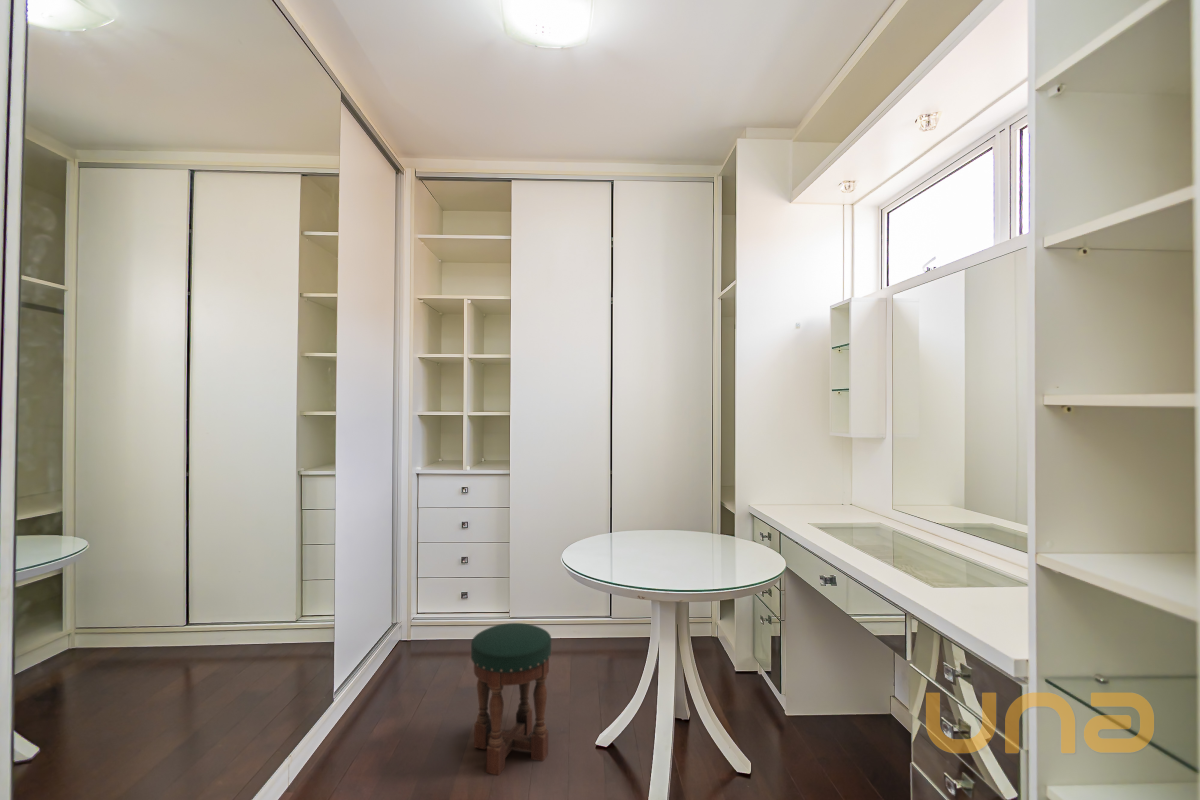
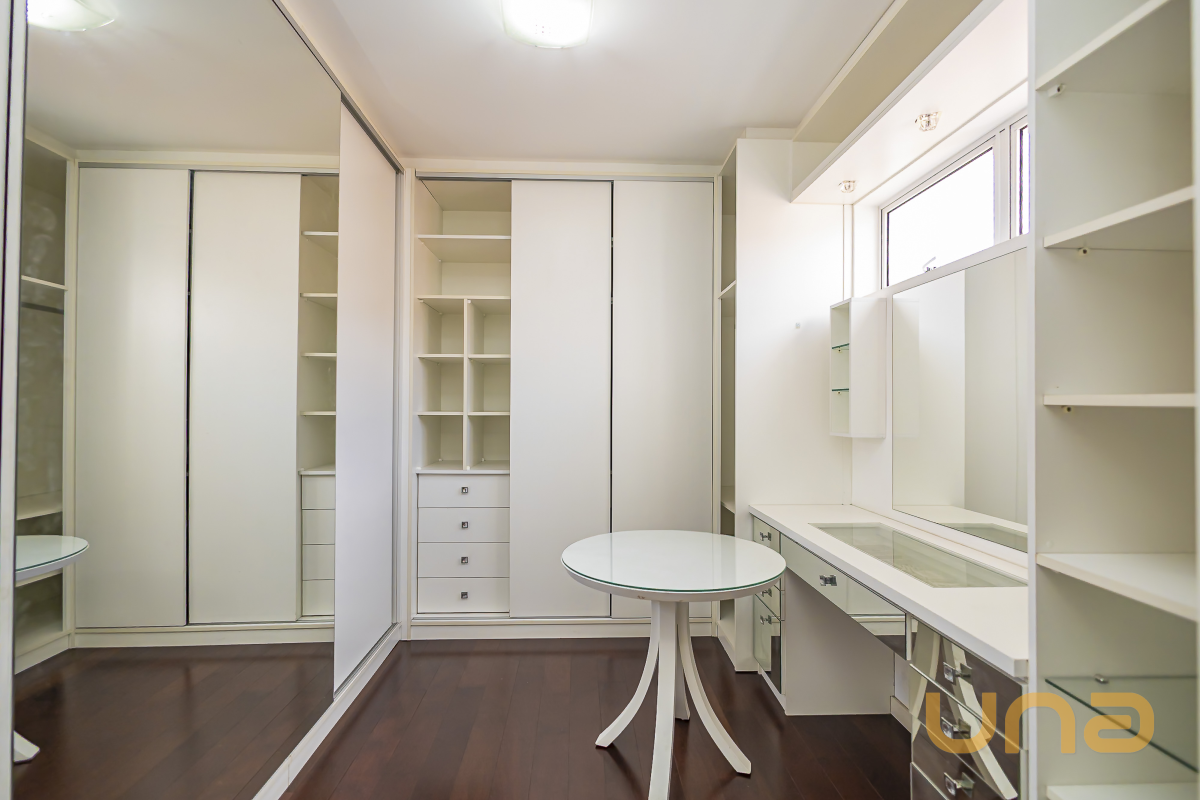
- stool (508, 685)
